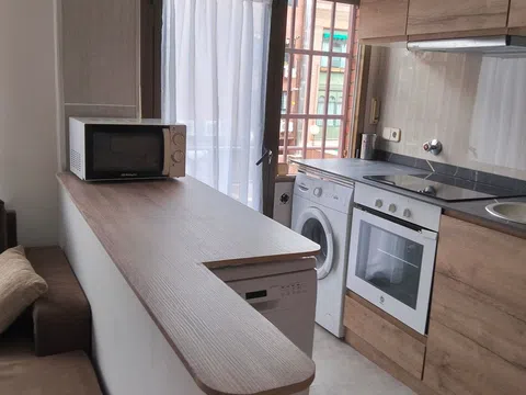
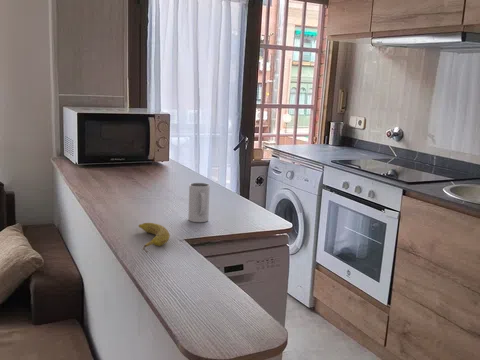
+ fruit (152, 233)
+ mug (200, 203)
